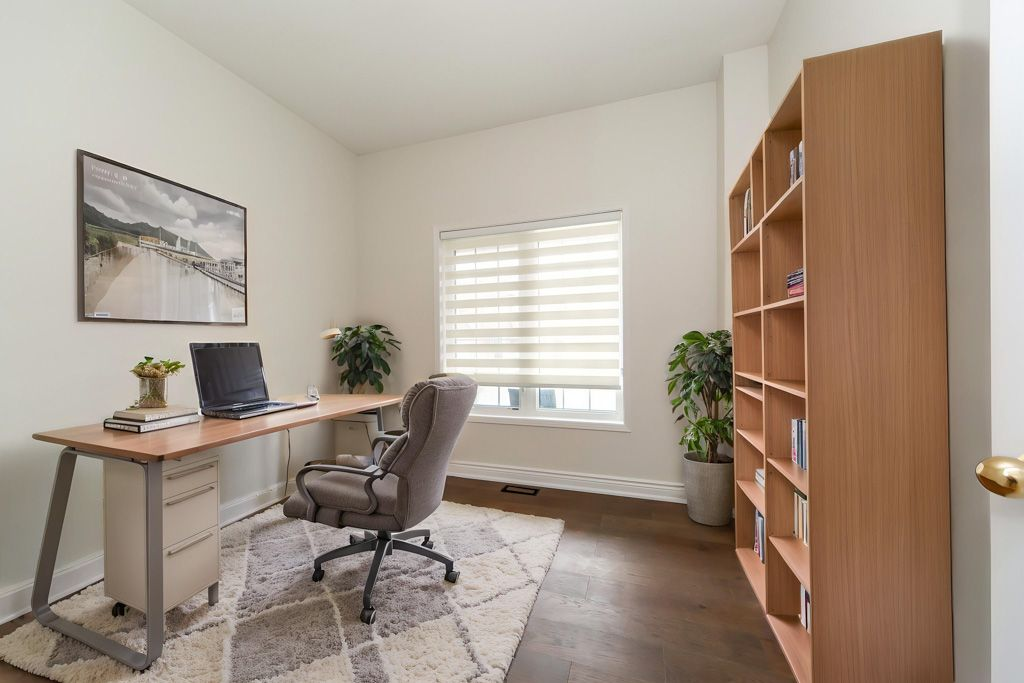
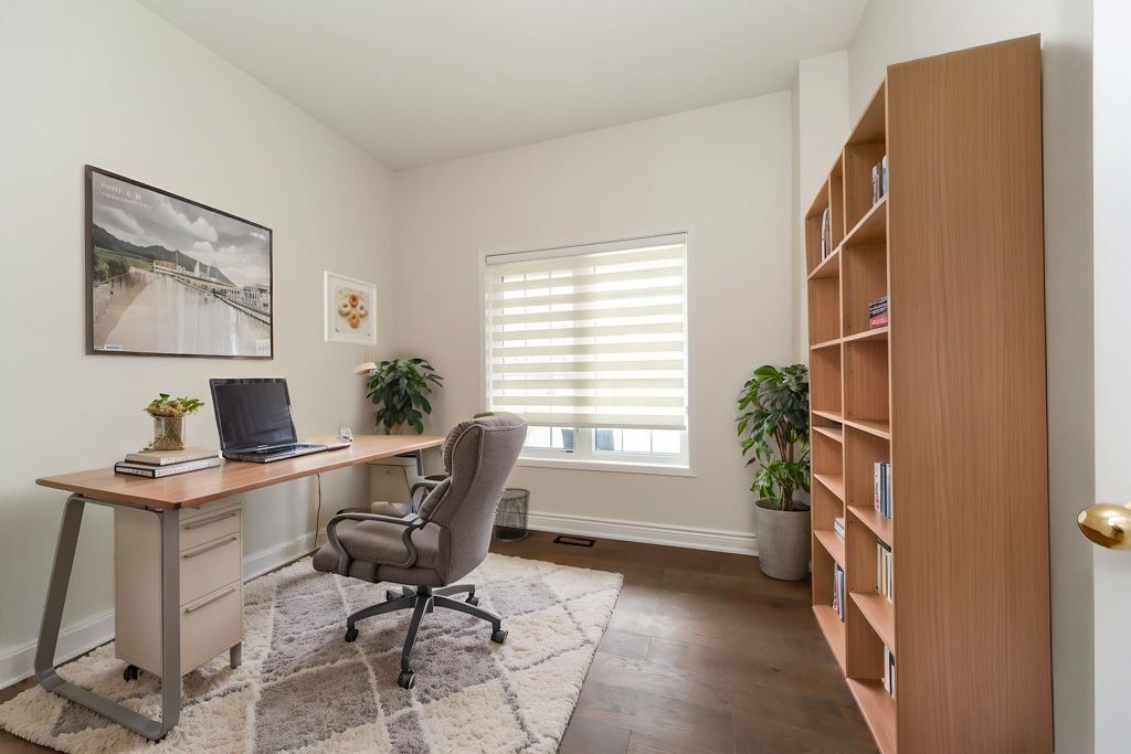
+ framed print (352, 311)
+ waste bin (510, 513)
